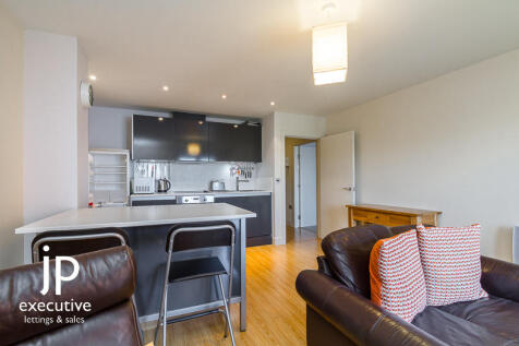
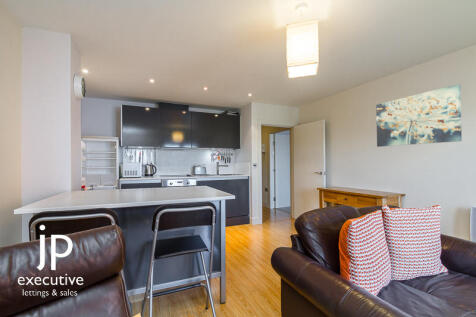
+ wall art (412, 120)
